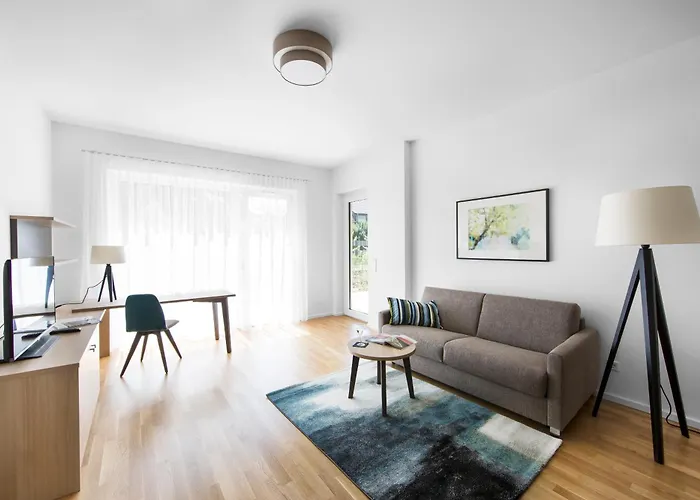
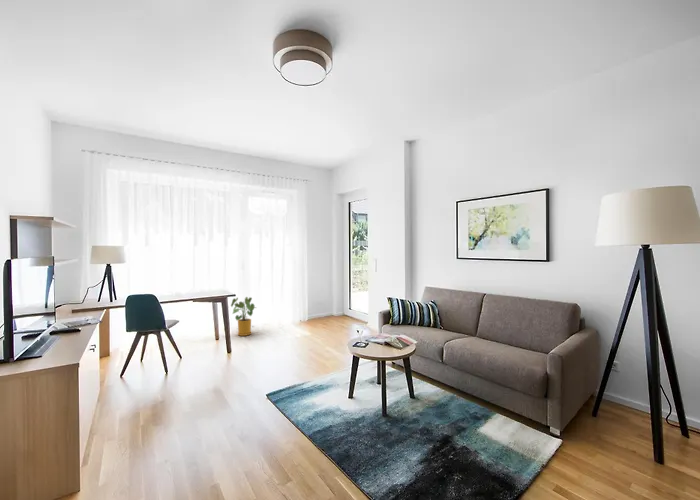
+ house plant (243, 316)
